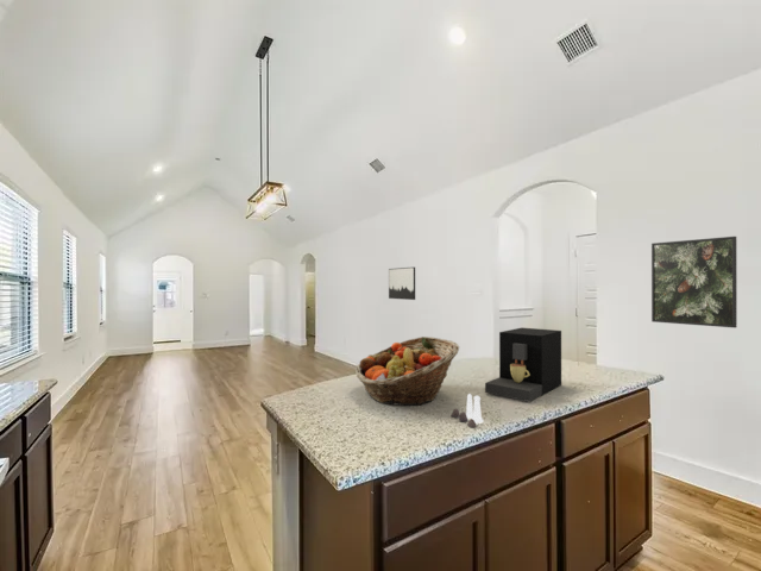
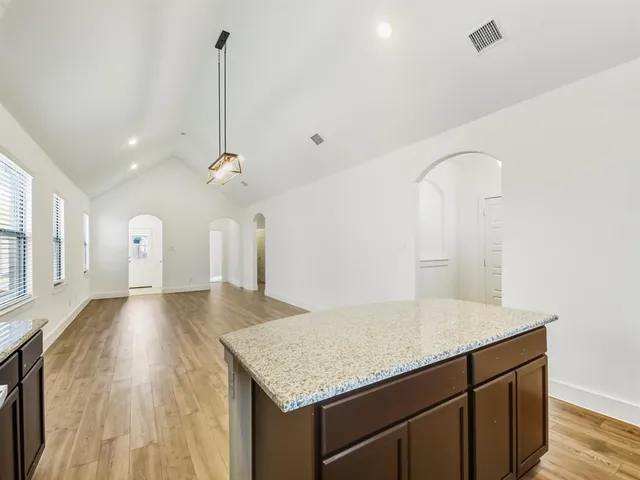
- wall art (401, 283)
- fruit basket (405, 366)
- coffee maker (524, 360)
- salt and pepper shaker set (468, 407)
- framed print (691, 282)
